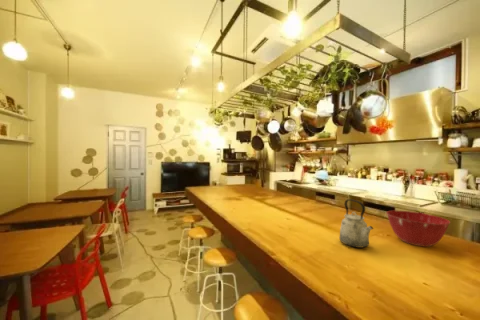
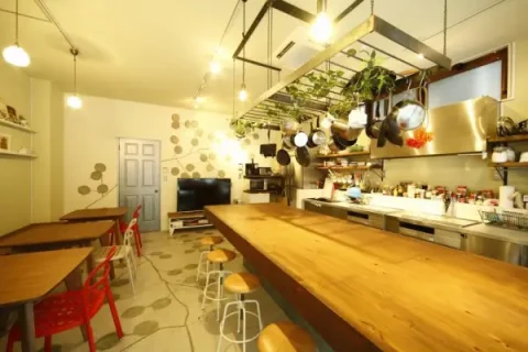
- mixing bowl (415, 228)
- kettle (357, 223)
